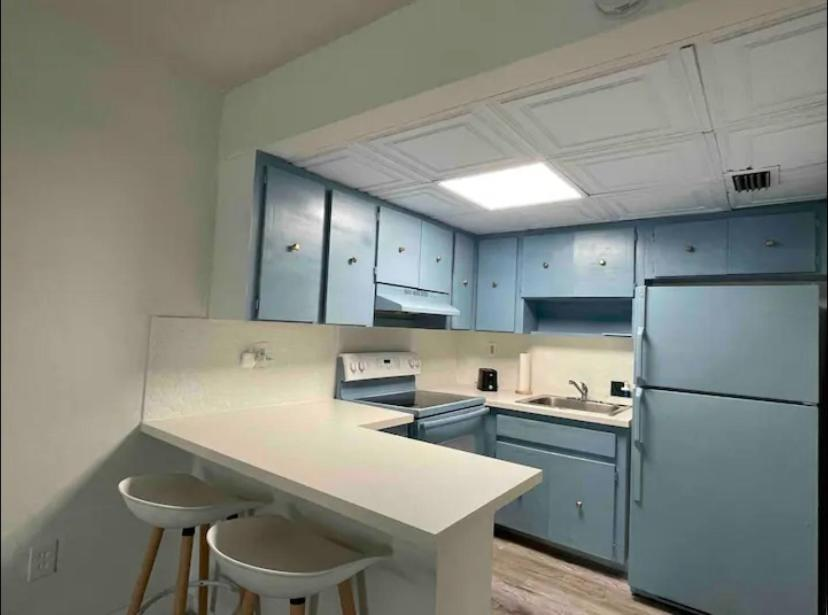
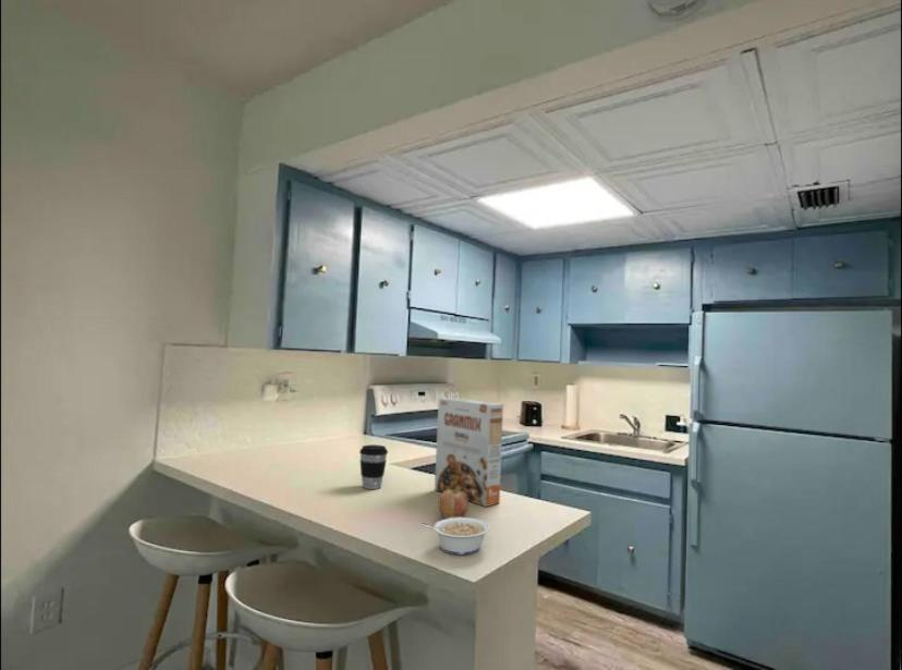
+ coffee cup (373, 466)
+ fruit (453, 503)
+ cereal box (467, 448)
+ legume (460, 535)
